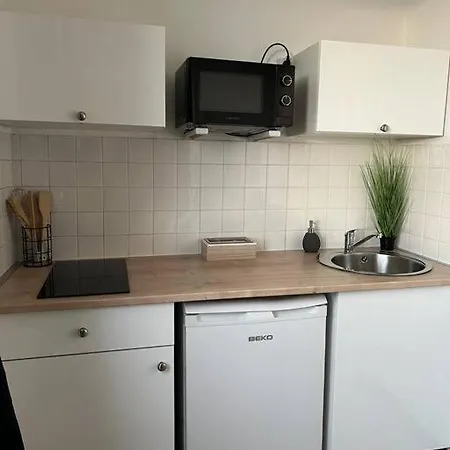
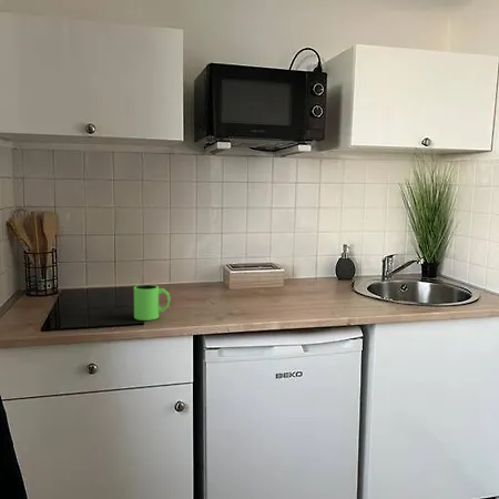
+ mug (152, 302)
